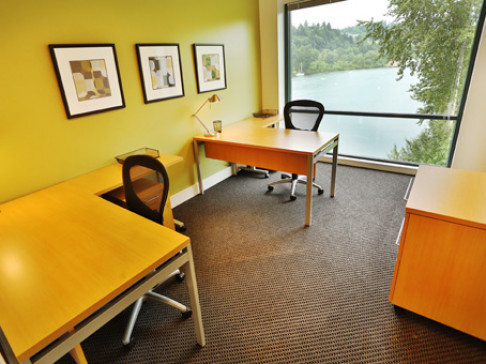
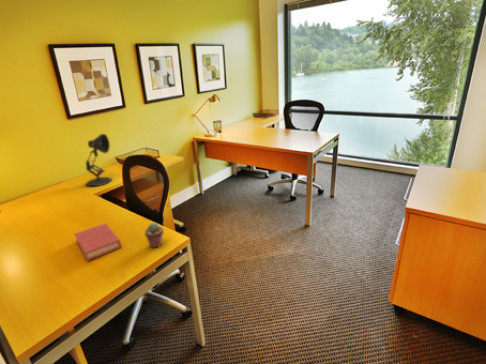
+ desk lamp (94, 159)
+ potted succulent (154, 234)
+ book (97, 240)
